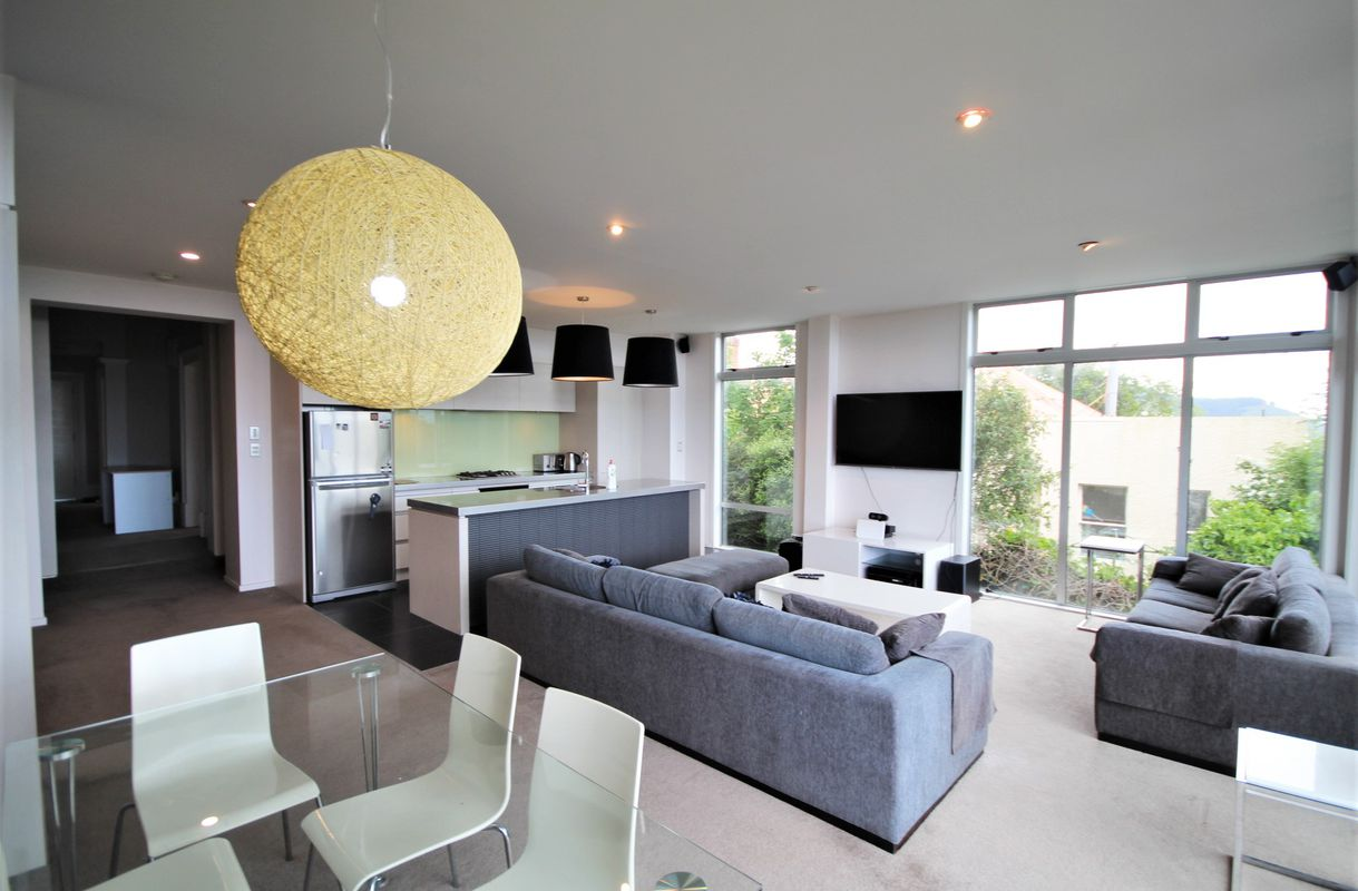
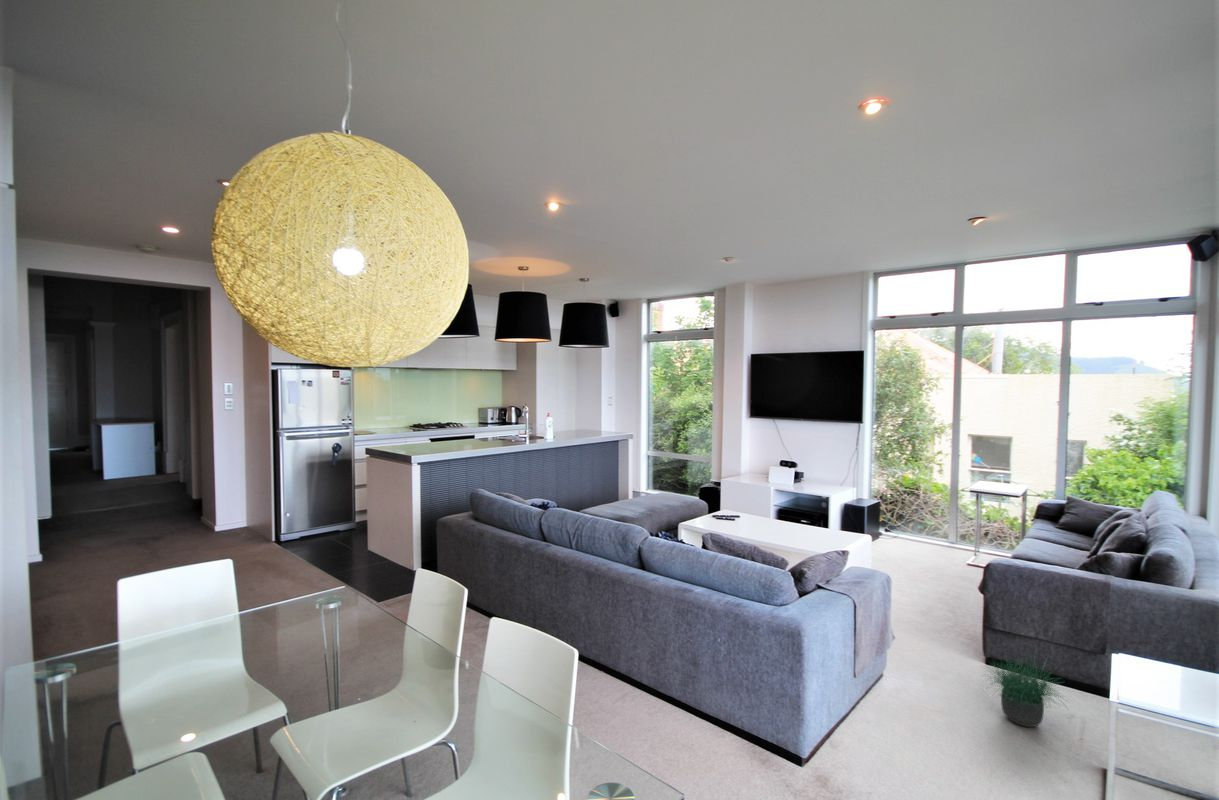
+ potted plant (1023, 682)
